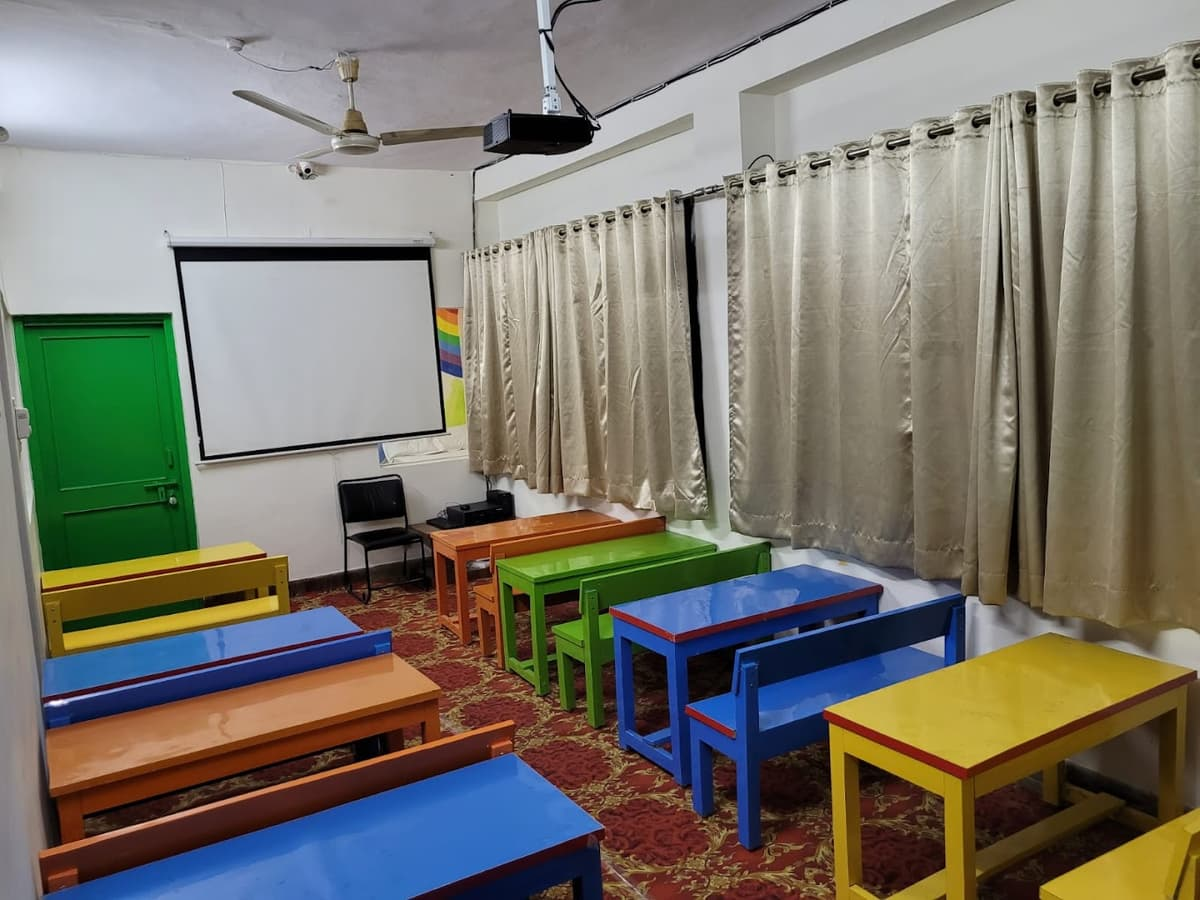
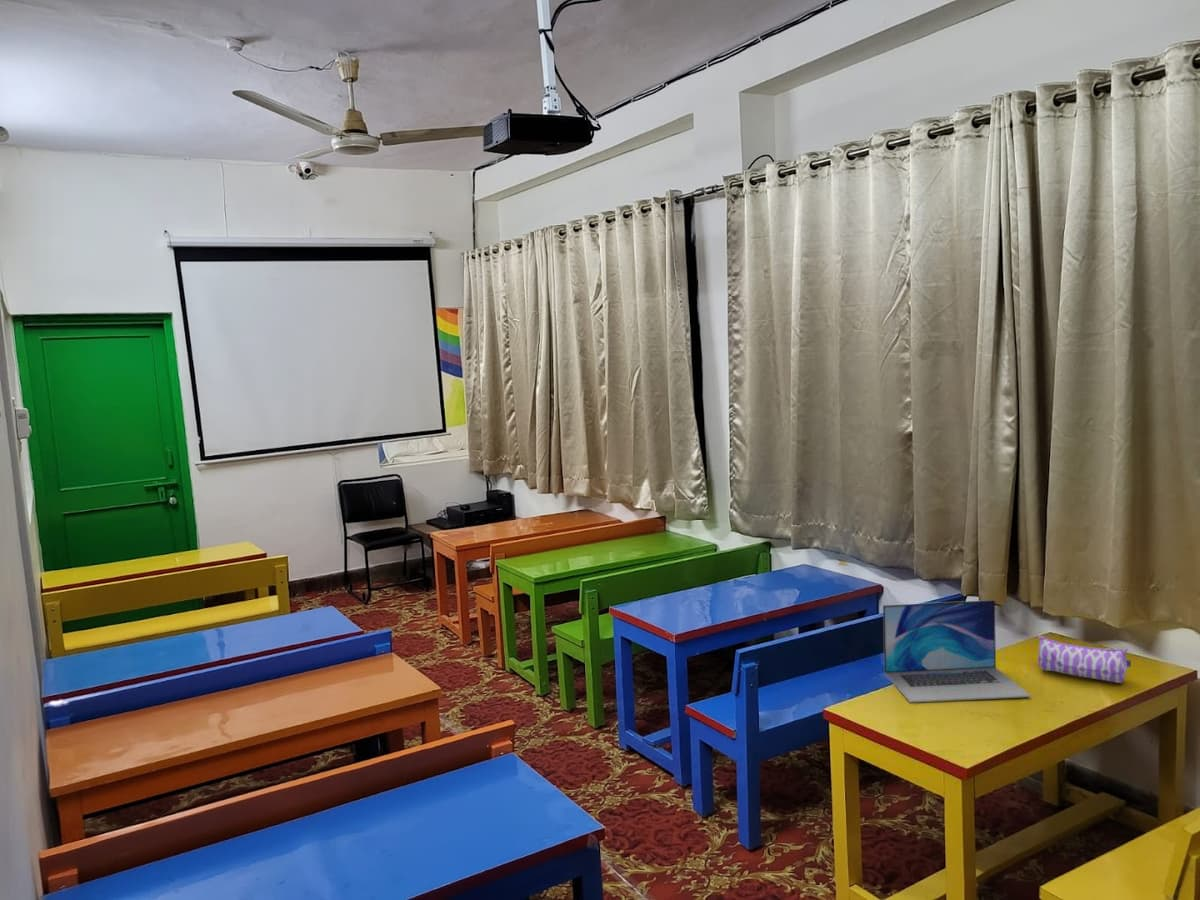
+ pencil case (1082, 659)
+ laptop (953, 649)
